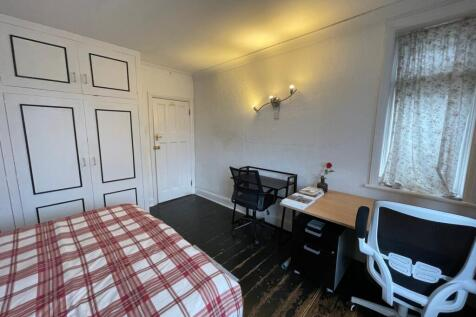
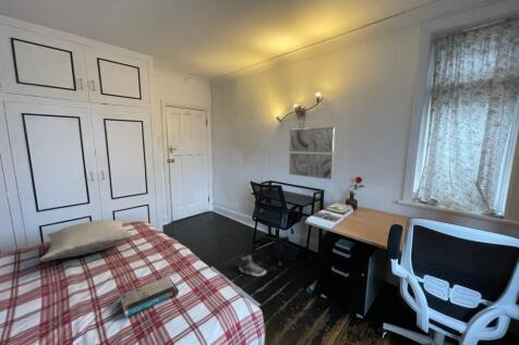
+ pillow (89, 235)
+ book (149, 294)
+ sneaker (252, 264)
+ wall art (310, 153)
